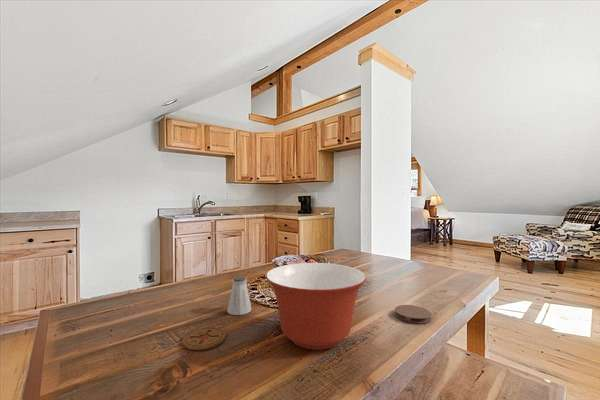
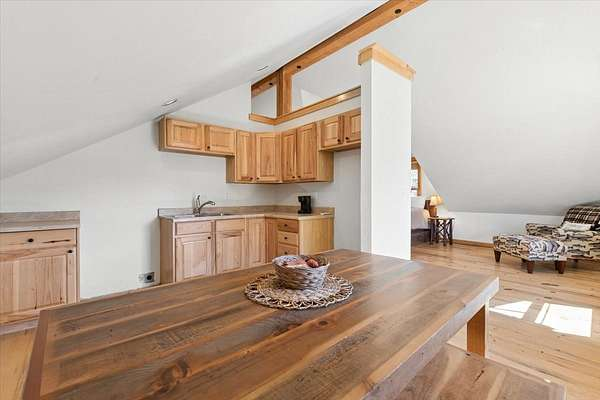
- saltshaker (239, 294)
- coaster (412, 313)
- mixing bowl (315, 305)
- coaster (204, 338)
